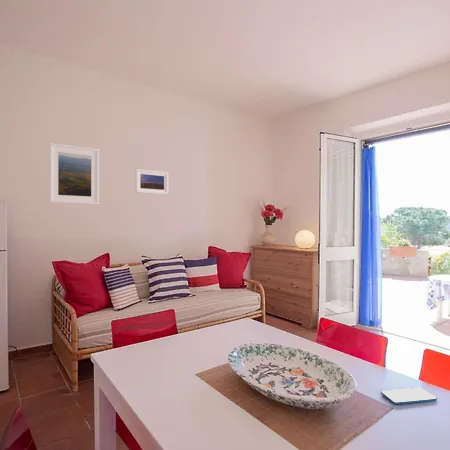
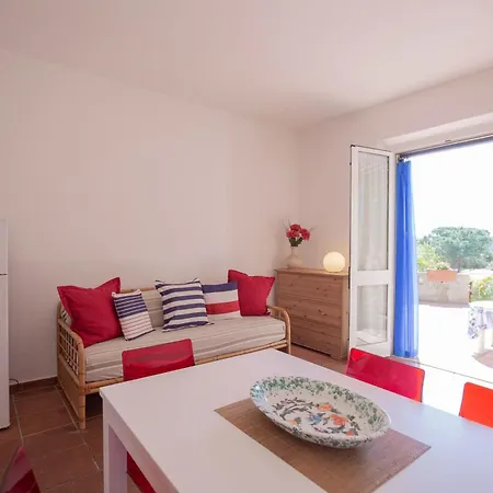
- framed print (152, 182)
- smartphone (408, 395)
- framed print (75, 174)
